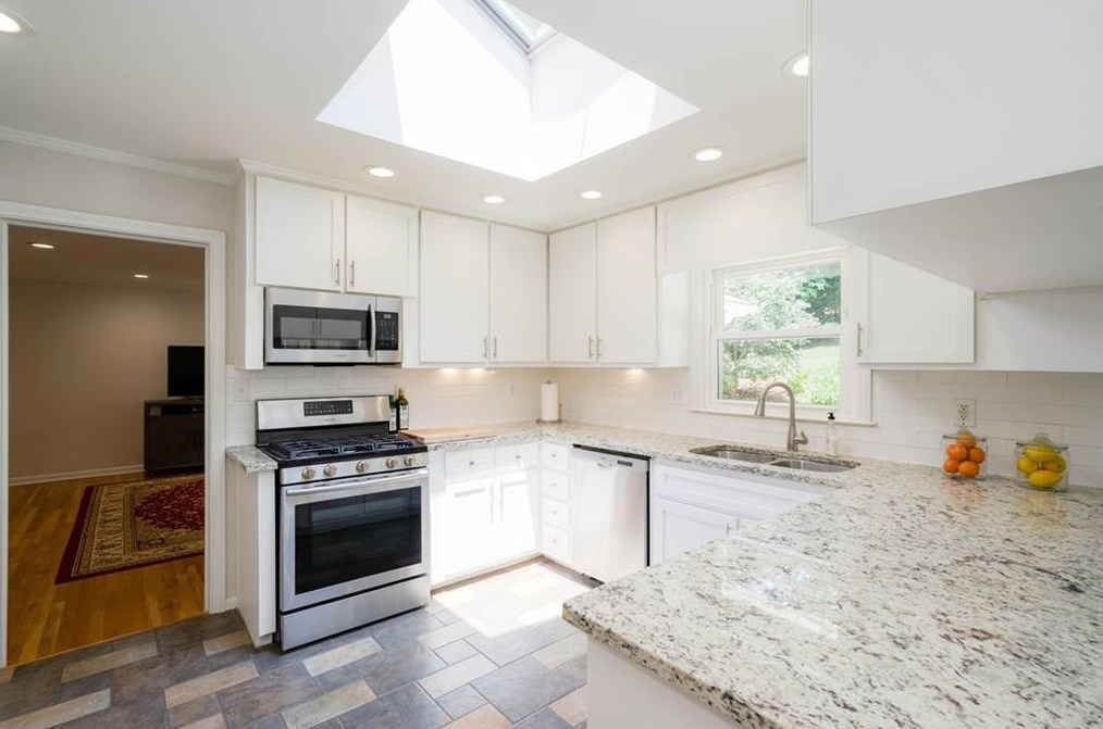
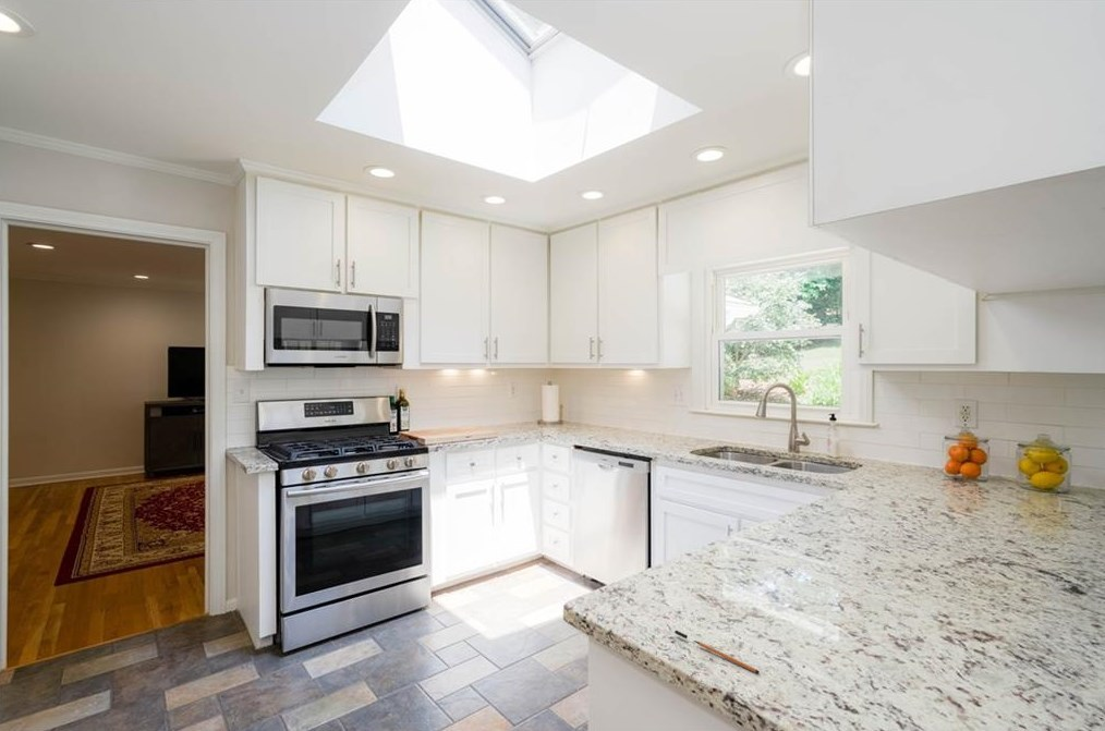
+ pen (714, 650)
